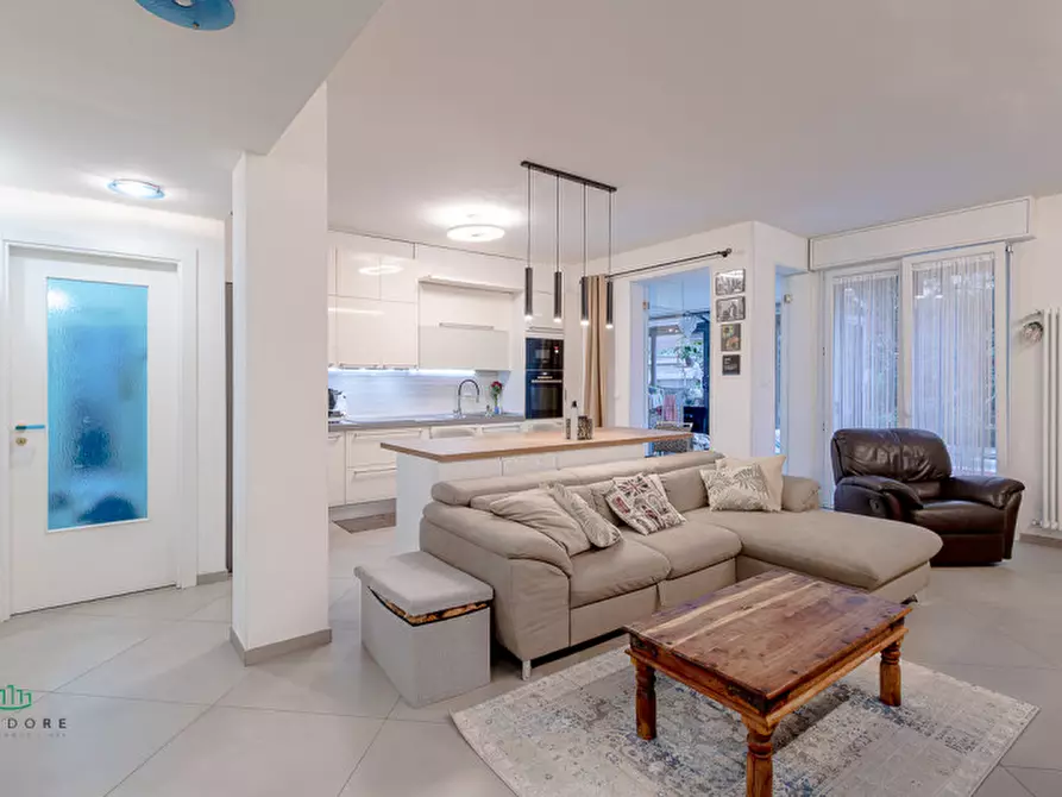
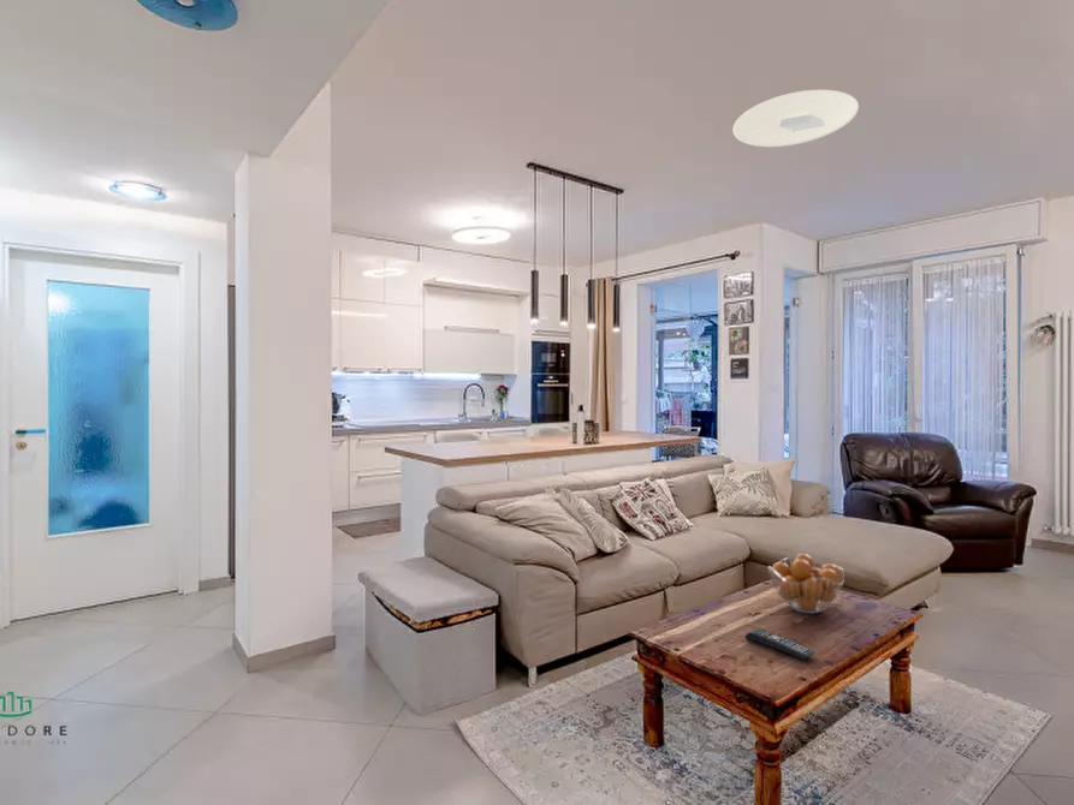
+ ceiling light (793, 115)
+ remote control (778, 643)
+ fruit basket (805, 582)
